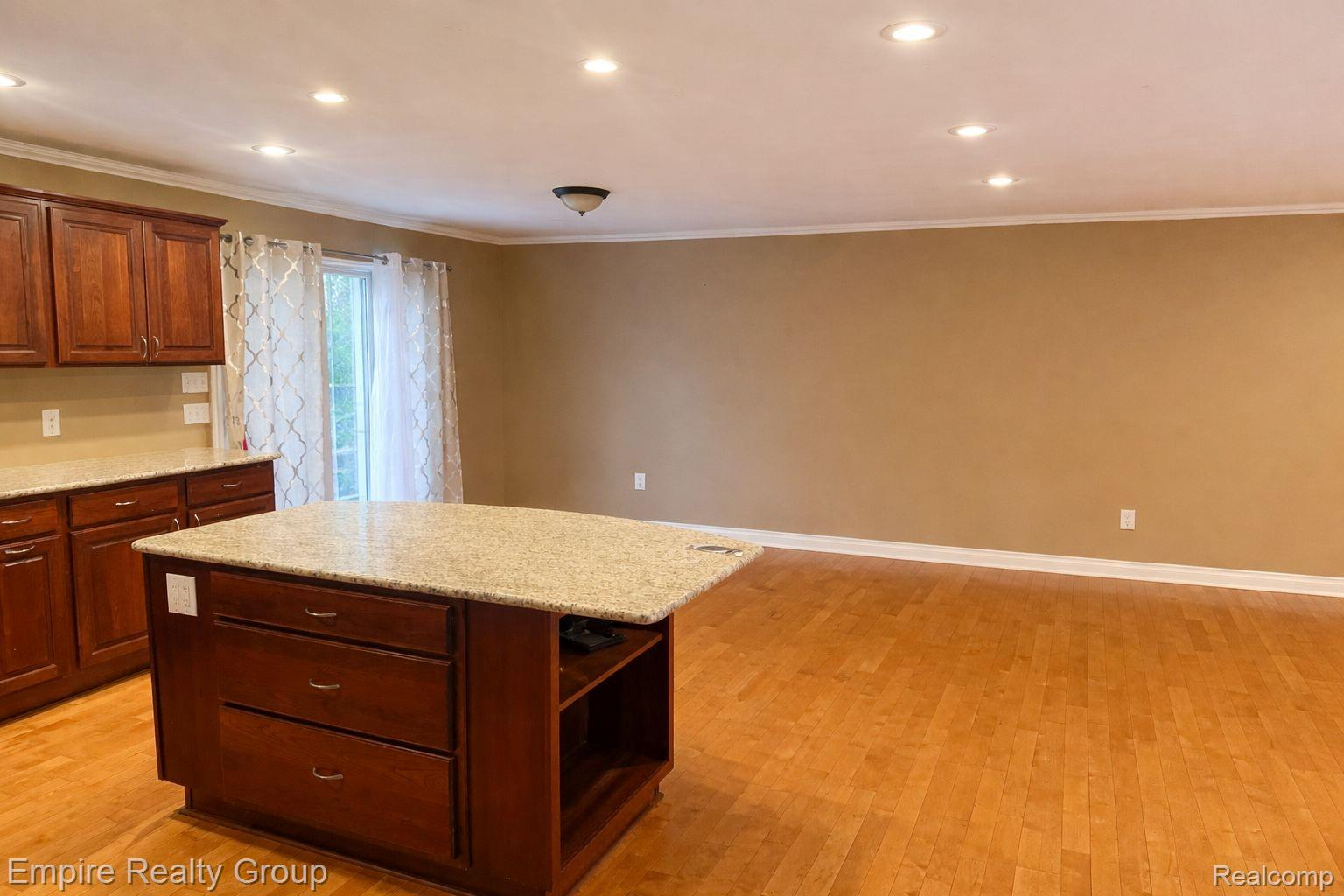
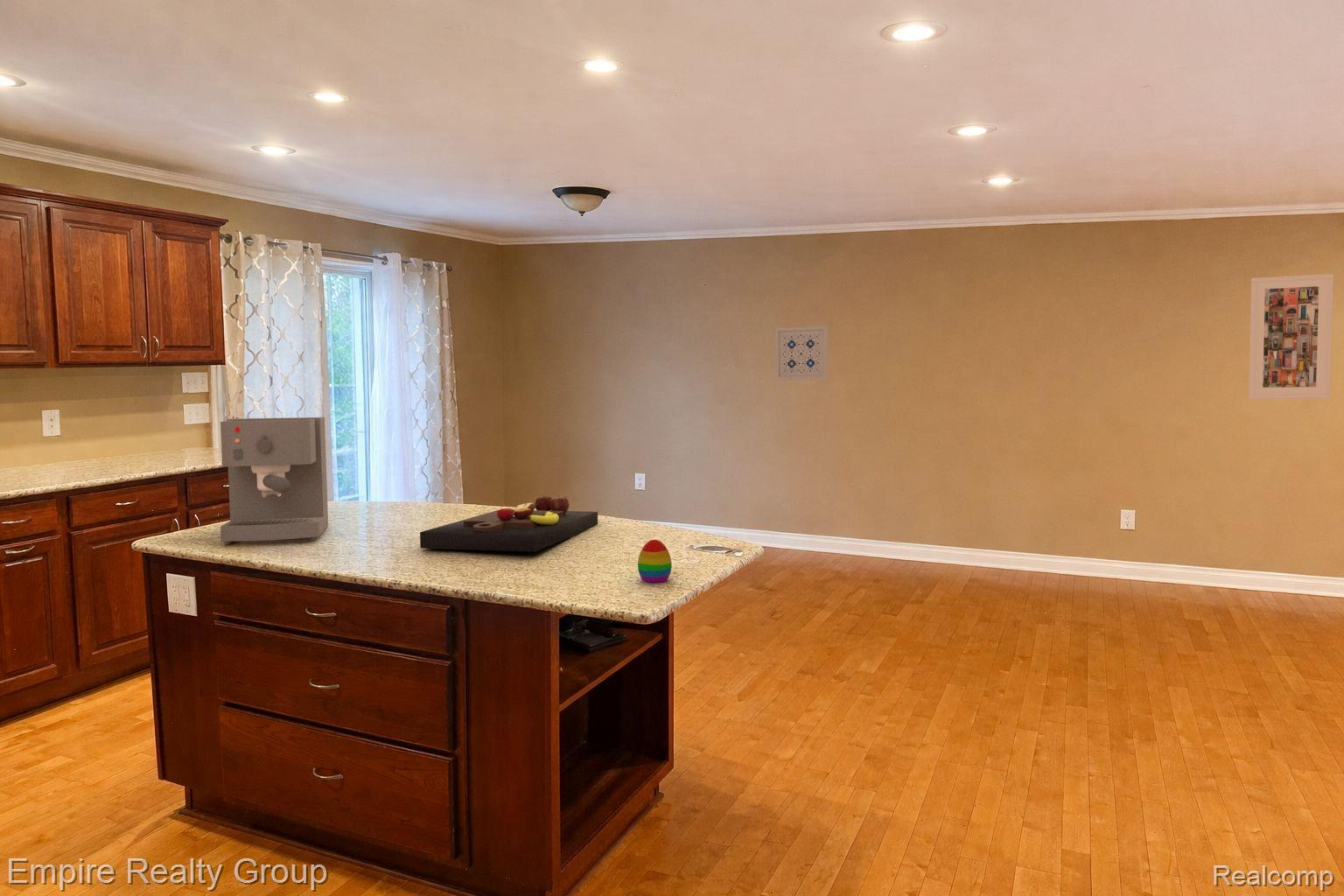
+ coffee maker (282, 478)
+ cutting board (515, 518)
+ wall art (801, 353)
+ decorative egg (654, 560)
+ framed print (1290, 337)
